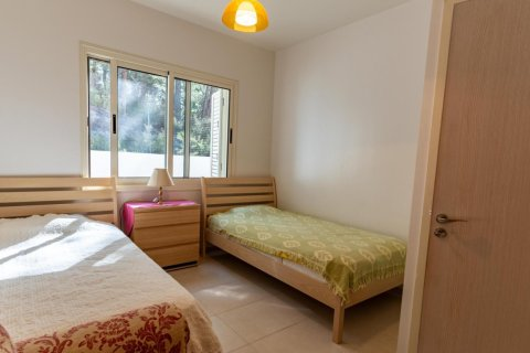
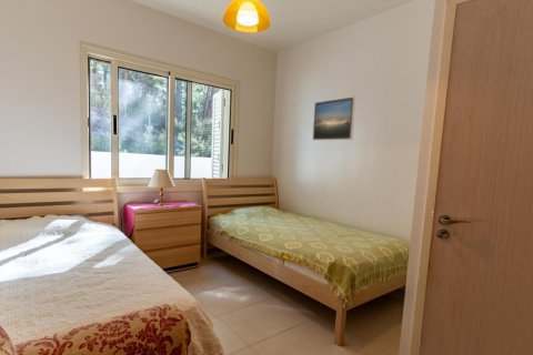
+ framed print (332, 120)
